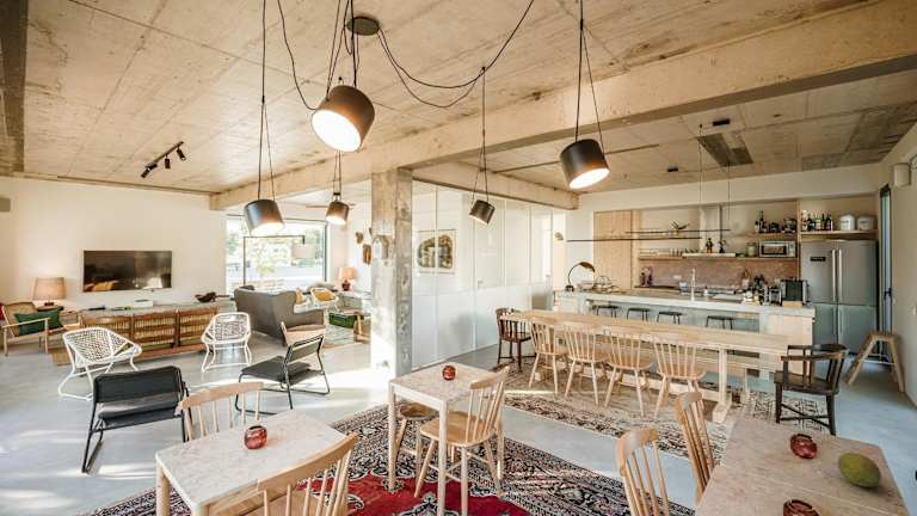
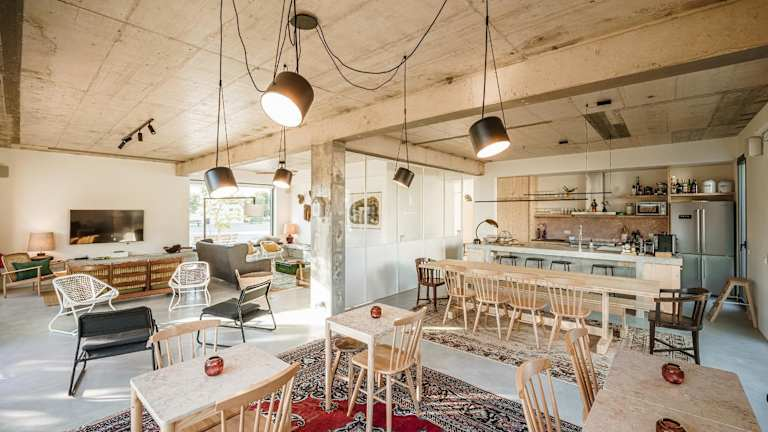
- fruit (858, 469)
